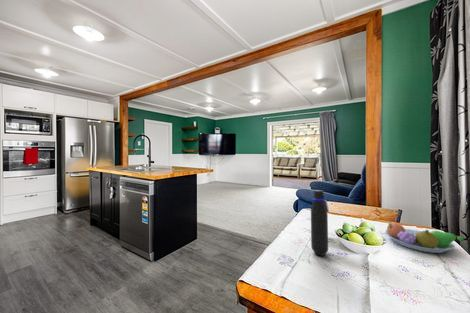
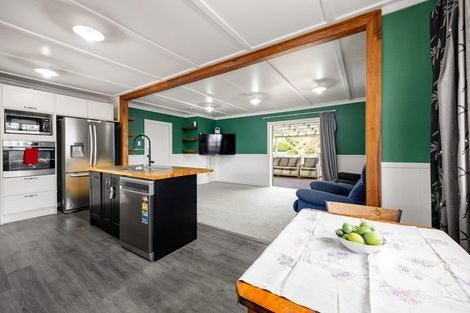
- fruit bowl (419, 233)
- water bottle (319, 222)
